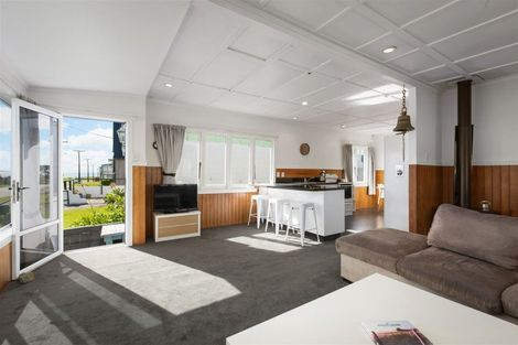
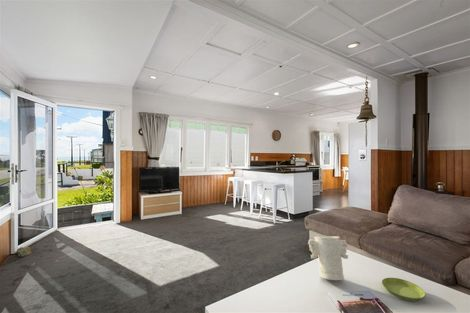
+ decorative vase (329, 256)
+ saucer (402, 289)
